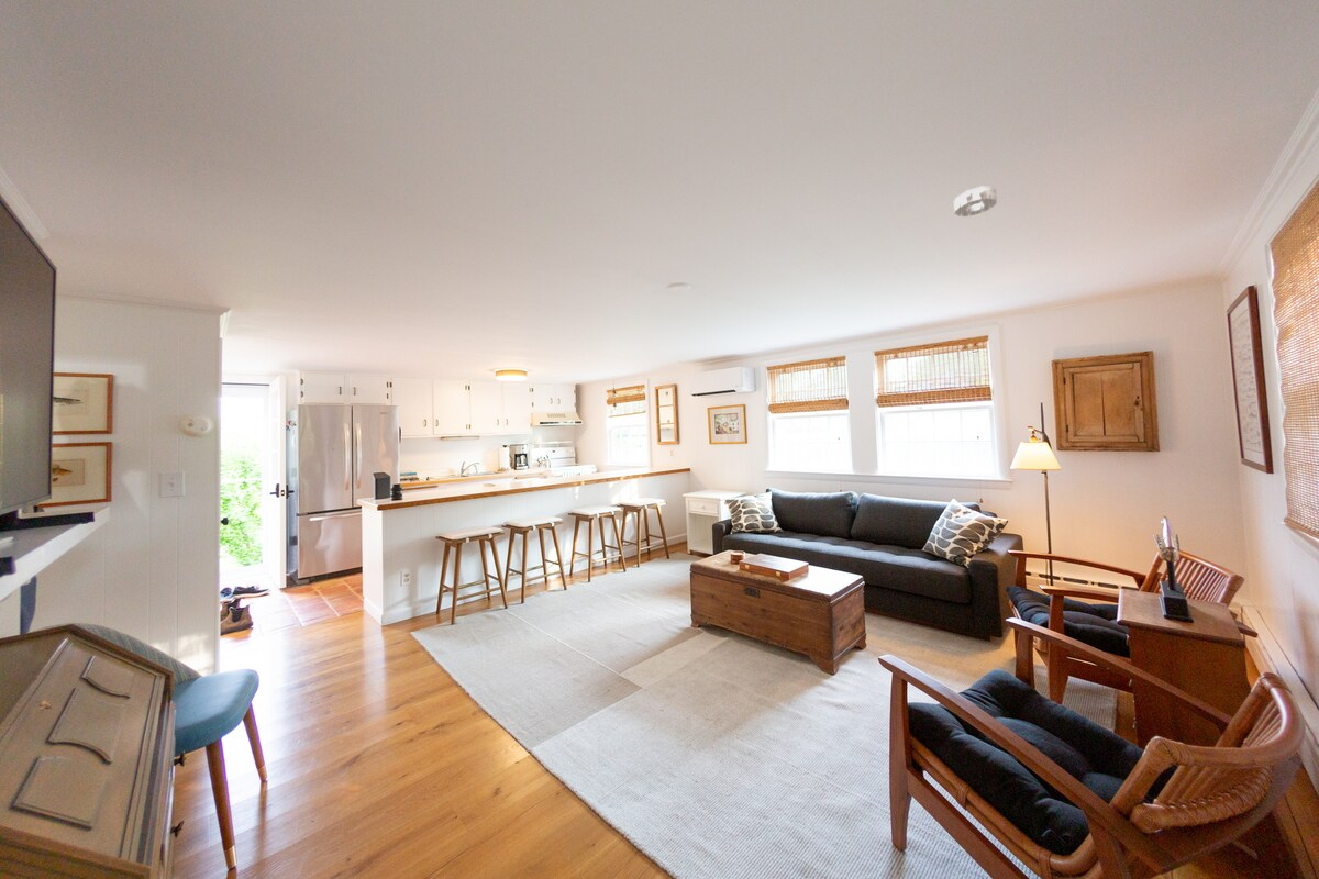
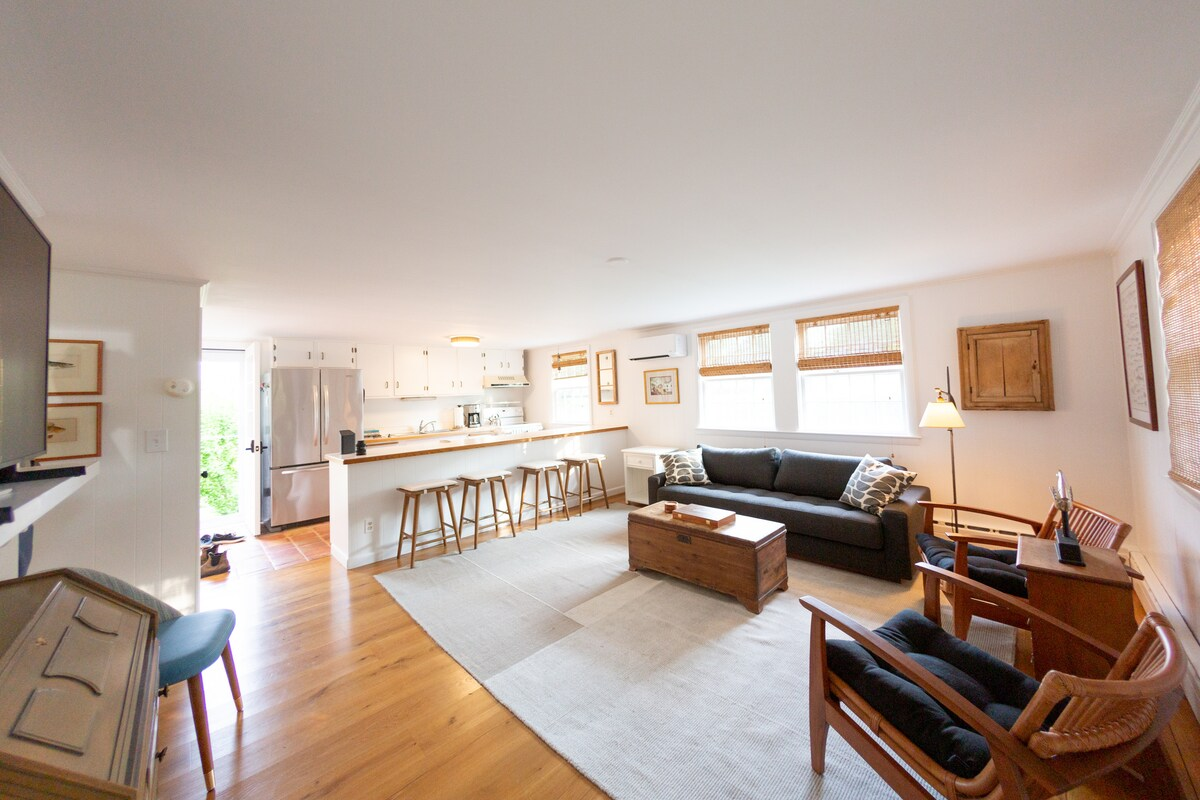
- smoke detector (974, 200)
